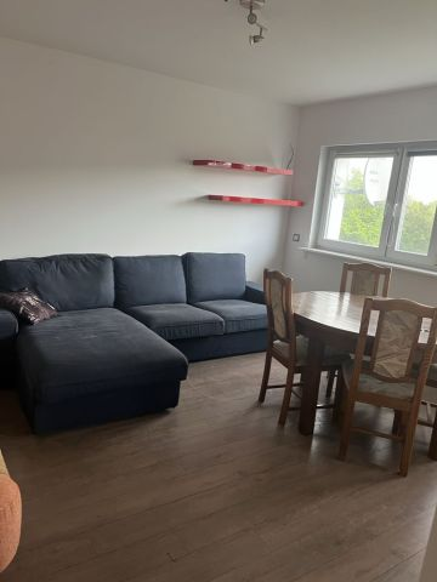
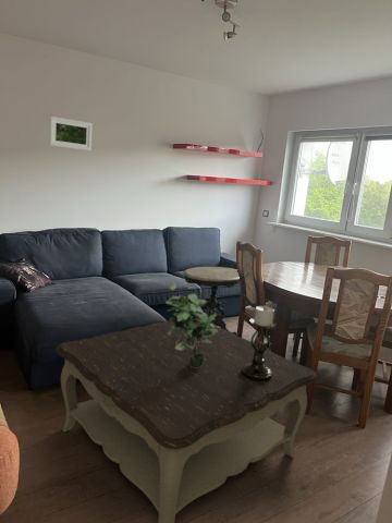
+ side table (211, 303)
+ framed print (71, 134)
+ candle holder (261, 340)
+ coffee table (182, 400)
+ potted plant (188, 327)
